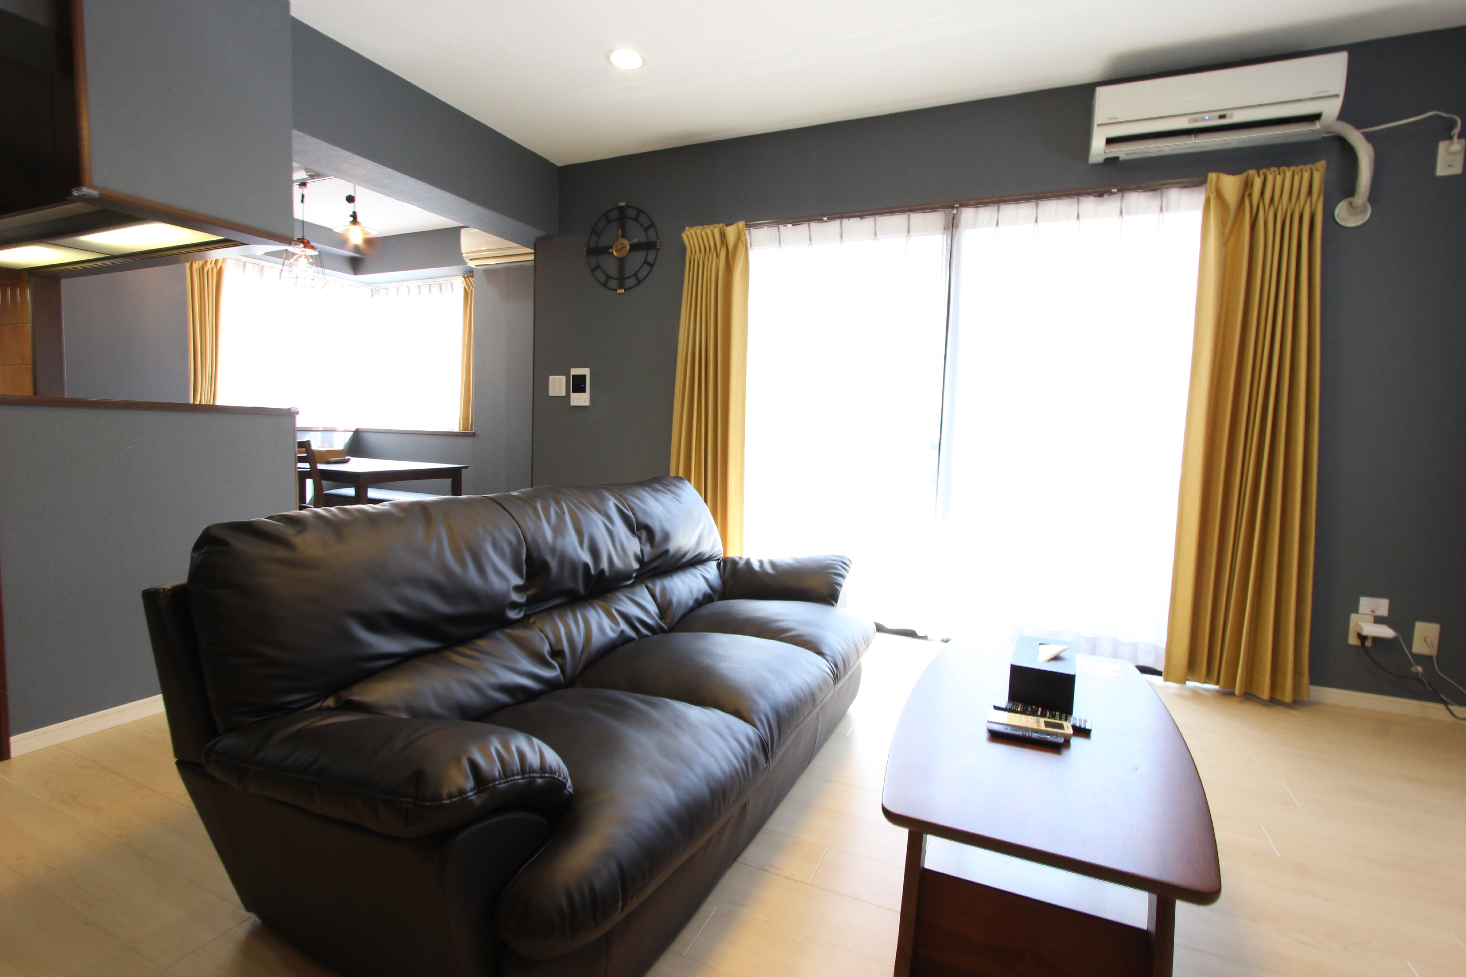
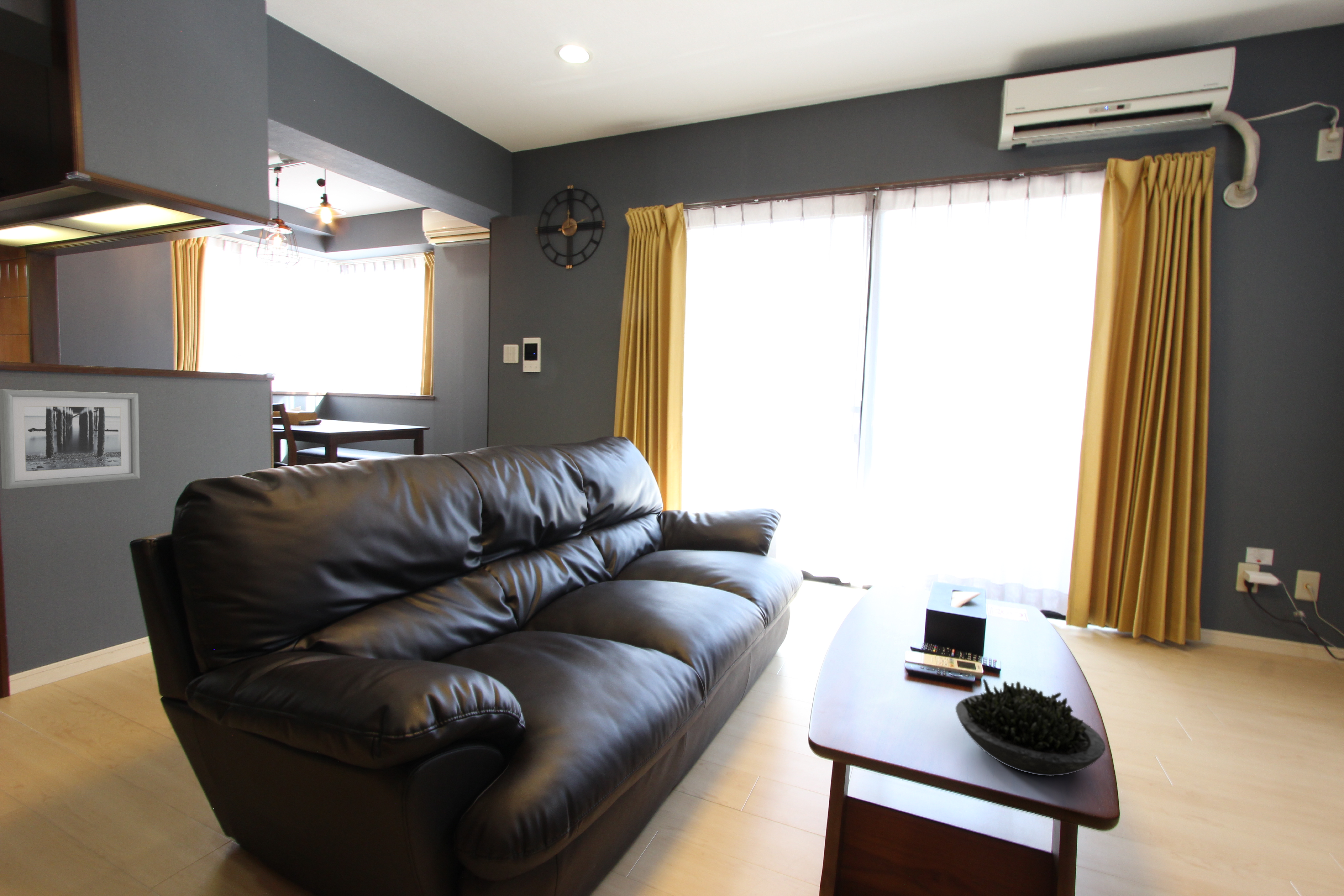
+ succulent plant (1027, 722)
+ wall art (75, 438)
